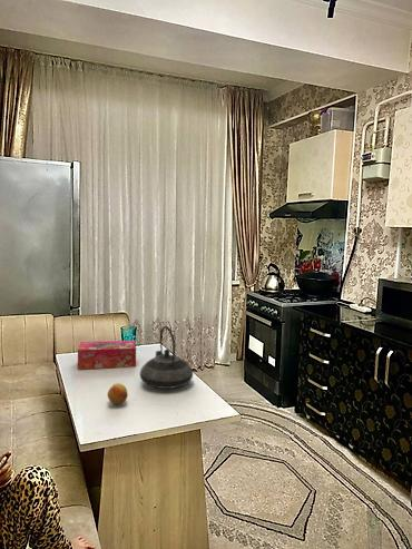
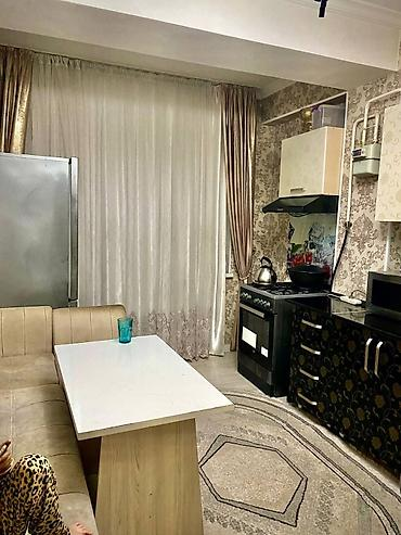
- tissue box (107, 354)
- teapot (166, 354)
- fruit (117, 393)
